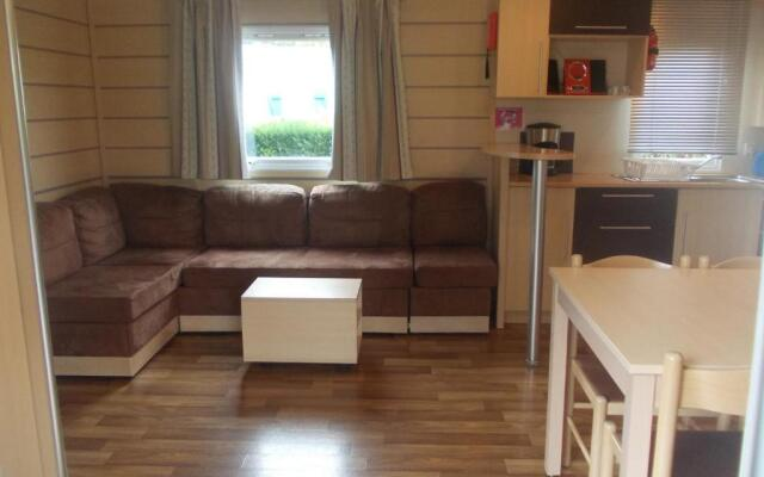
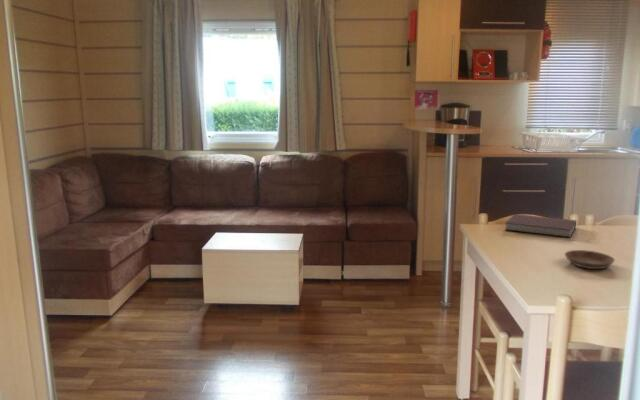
+ notebook (540, 225)
+ saucer (588, 260)
